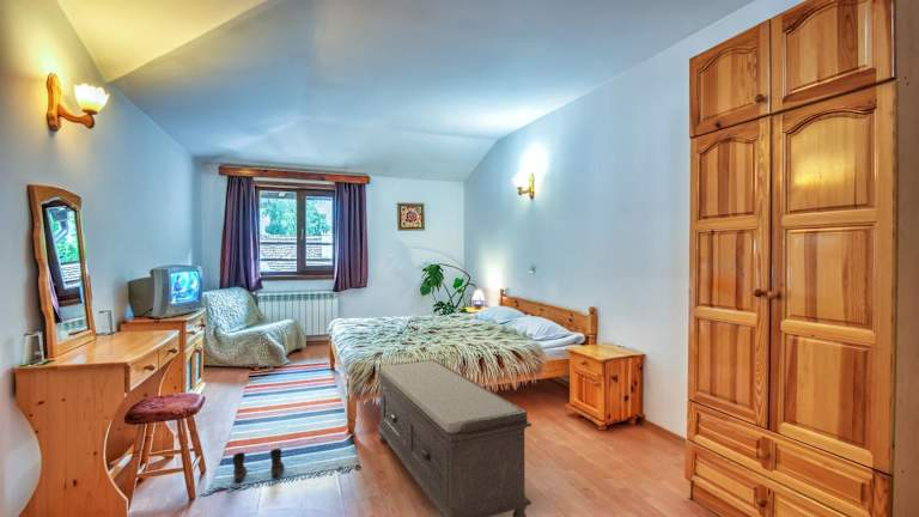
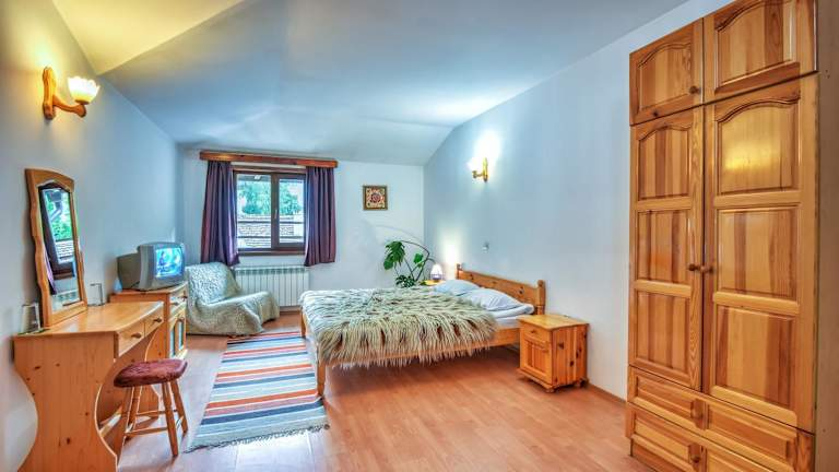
- boots (270, 456)
- bench (439, 428)
